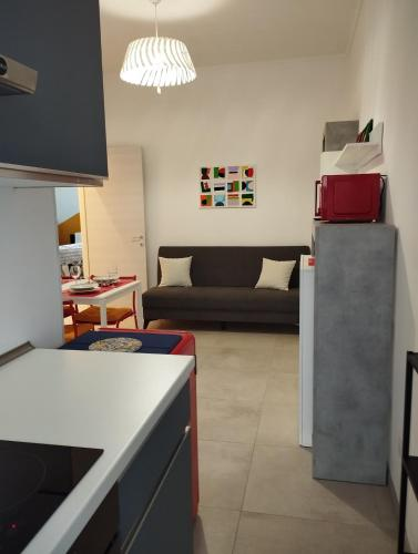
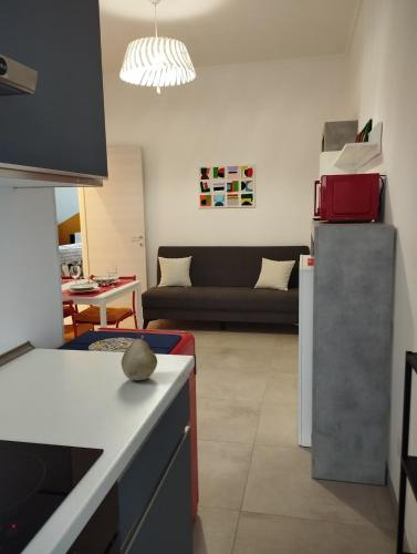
+ fruit (138, 358)
